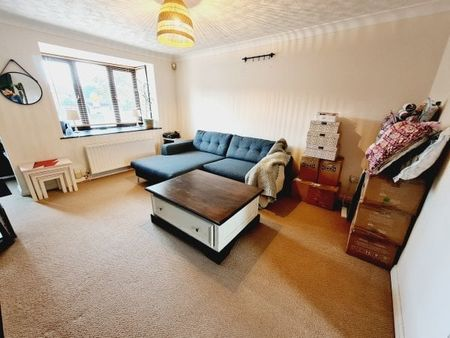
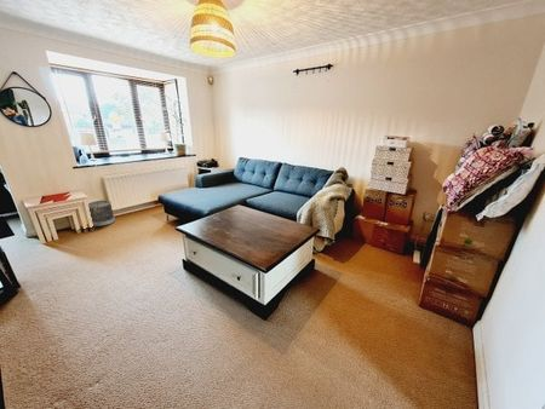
+ wastebasket (101, 212)
